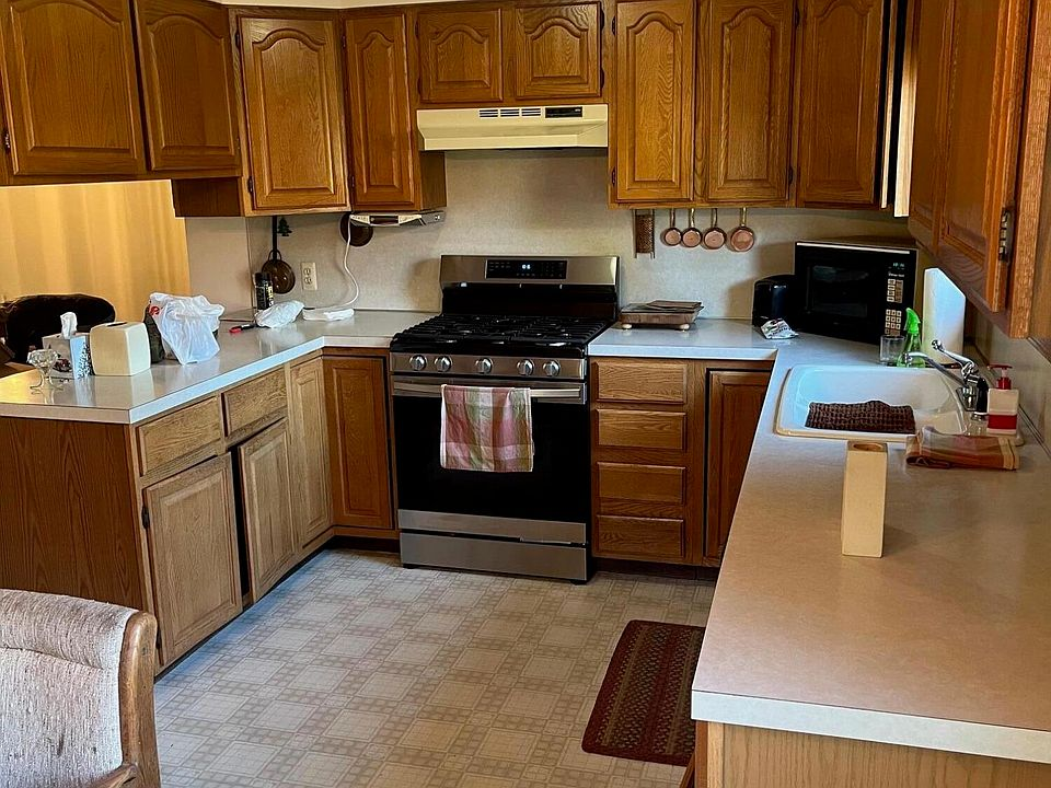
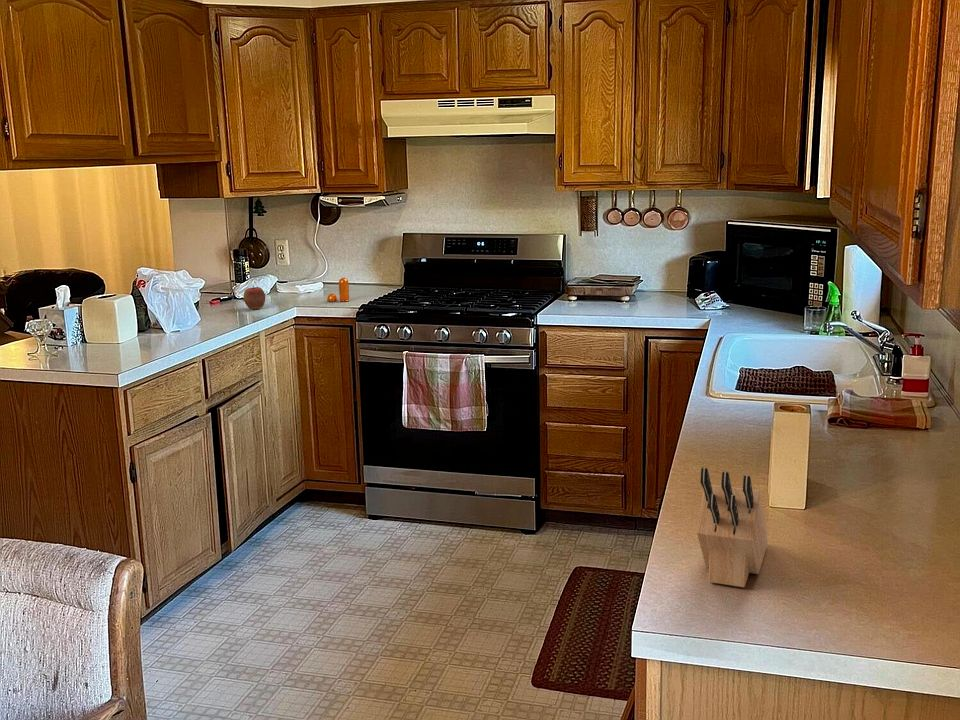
+ apple (254, 297)
+ knife block (733, 512)
+ pepper shaker (339, 289)
